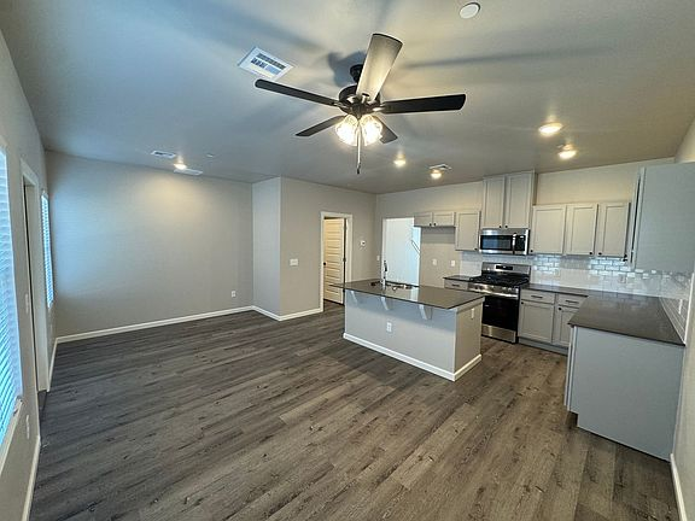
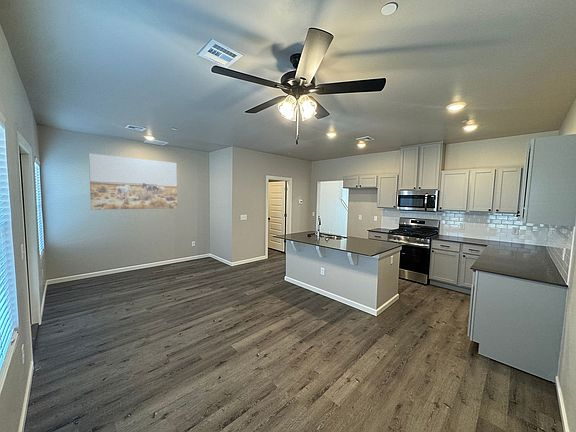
+ wall art (137, 184)
